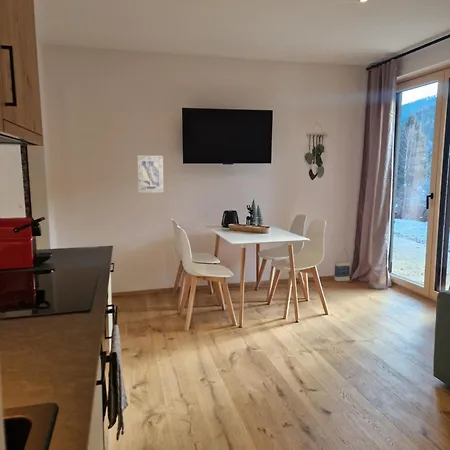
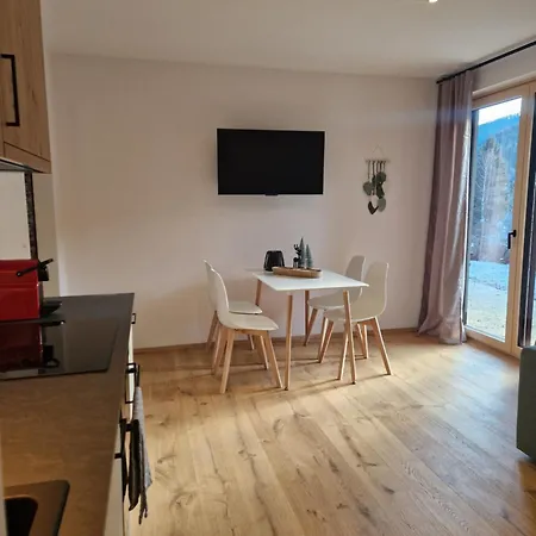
- bag (342, 263)
- wall art (150, 174)
